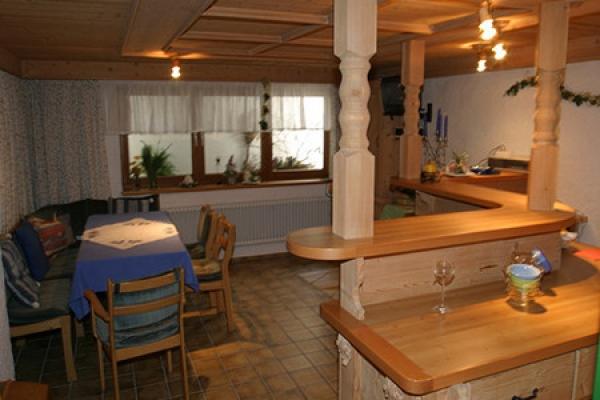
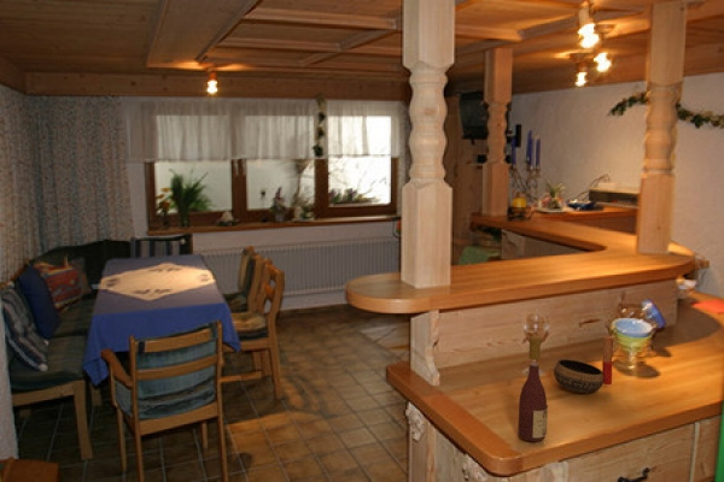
+ singing bowl (583, 363)
+ wine bottle (533, 388)
